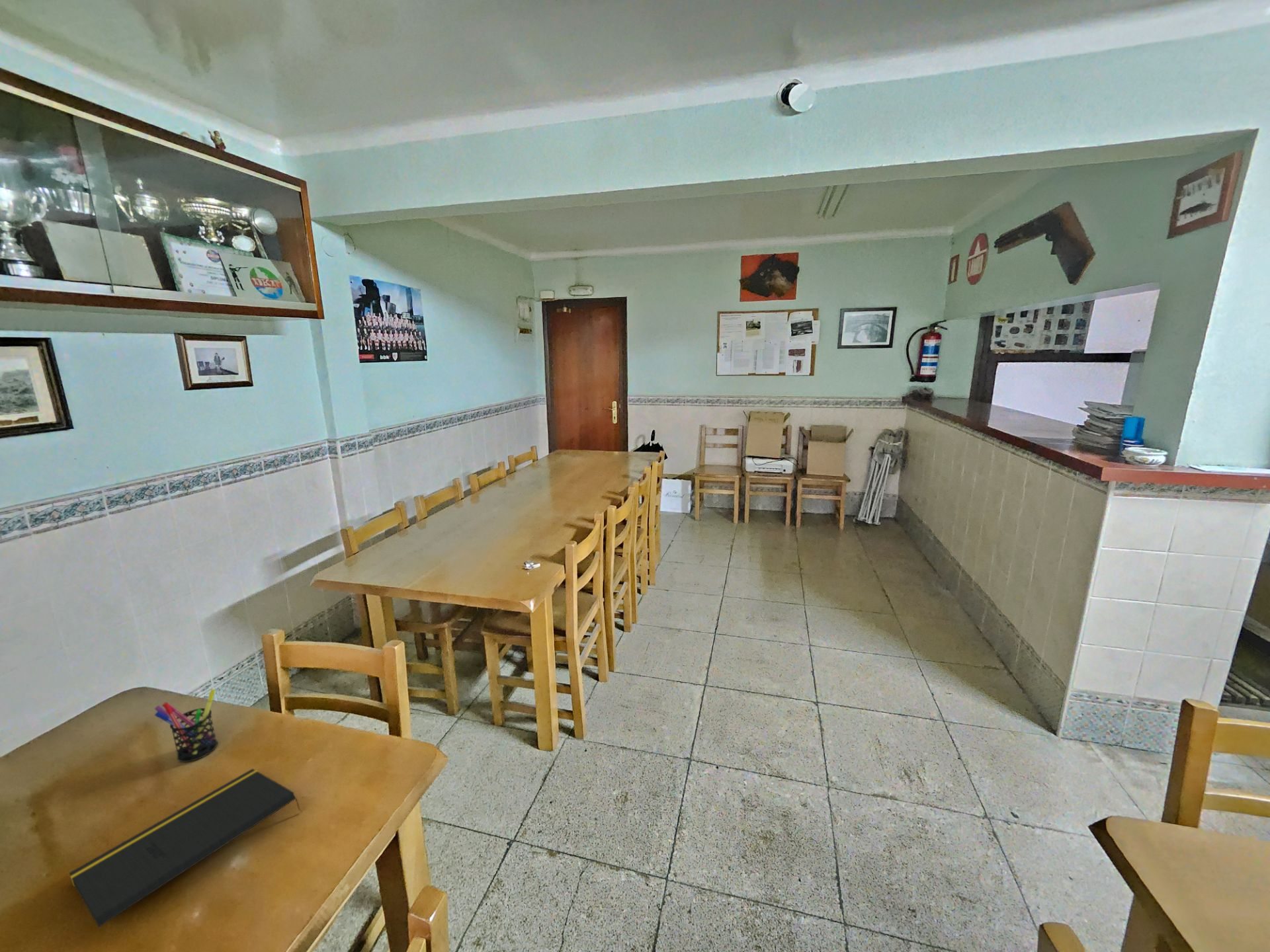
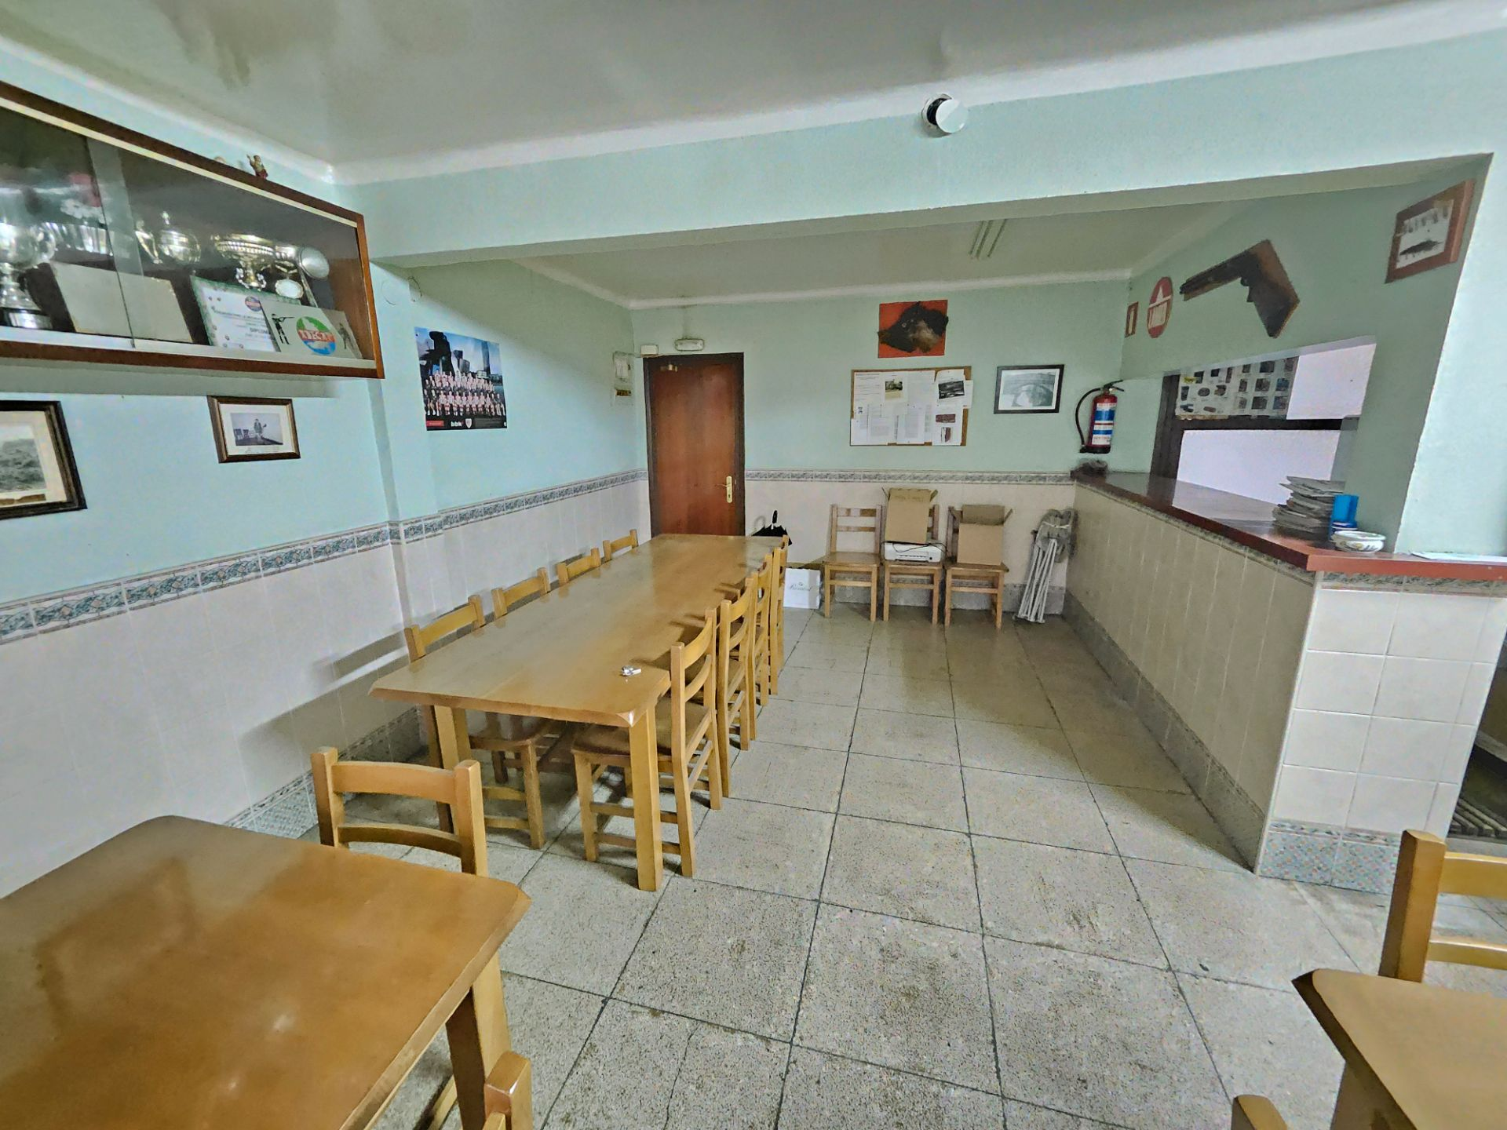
- notepad (189, 834)
- pen holder (191, 725)
